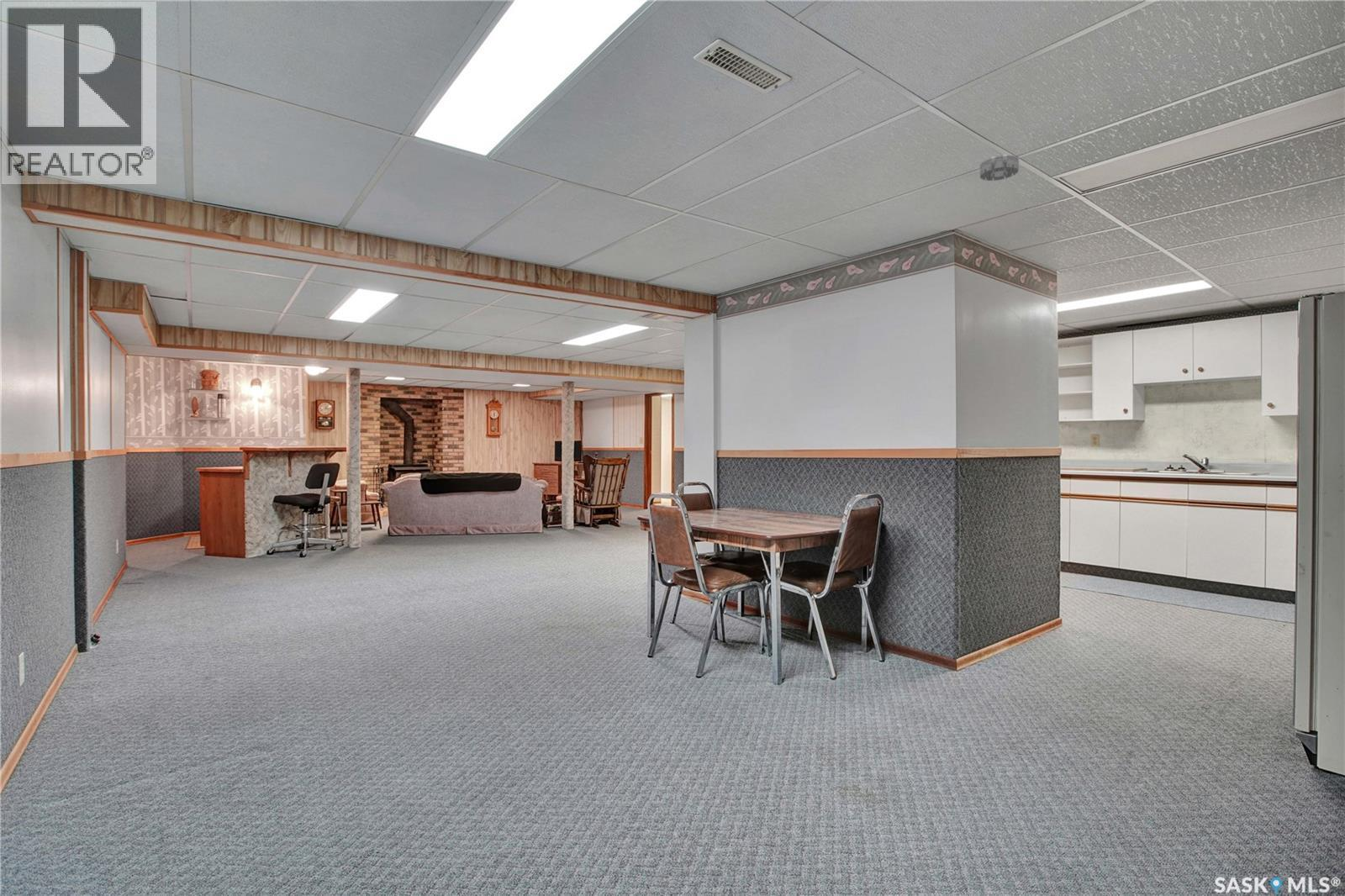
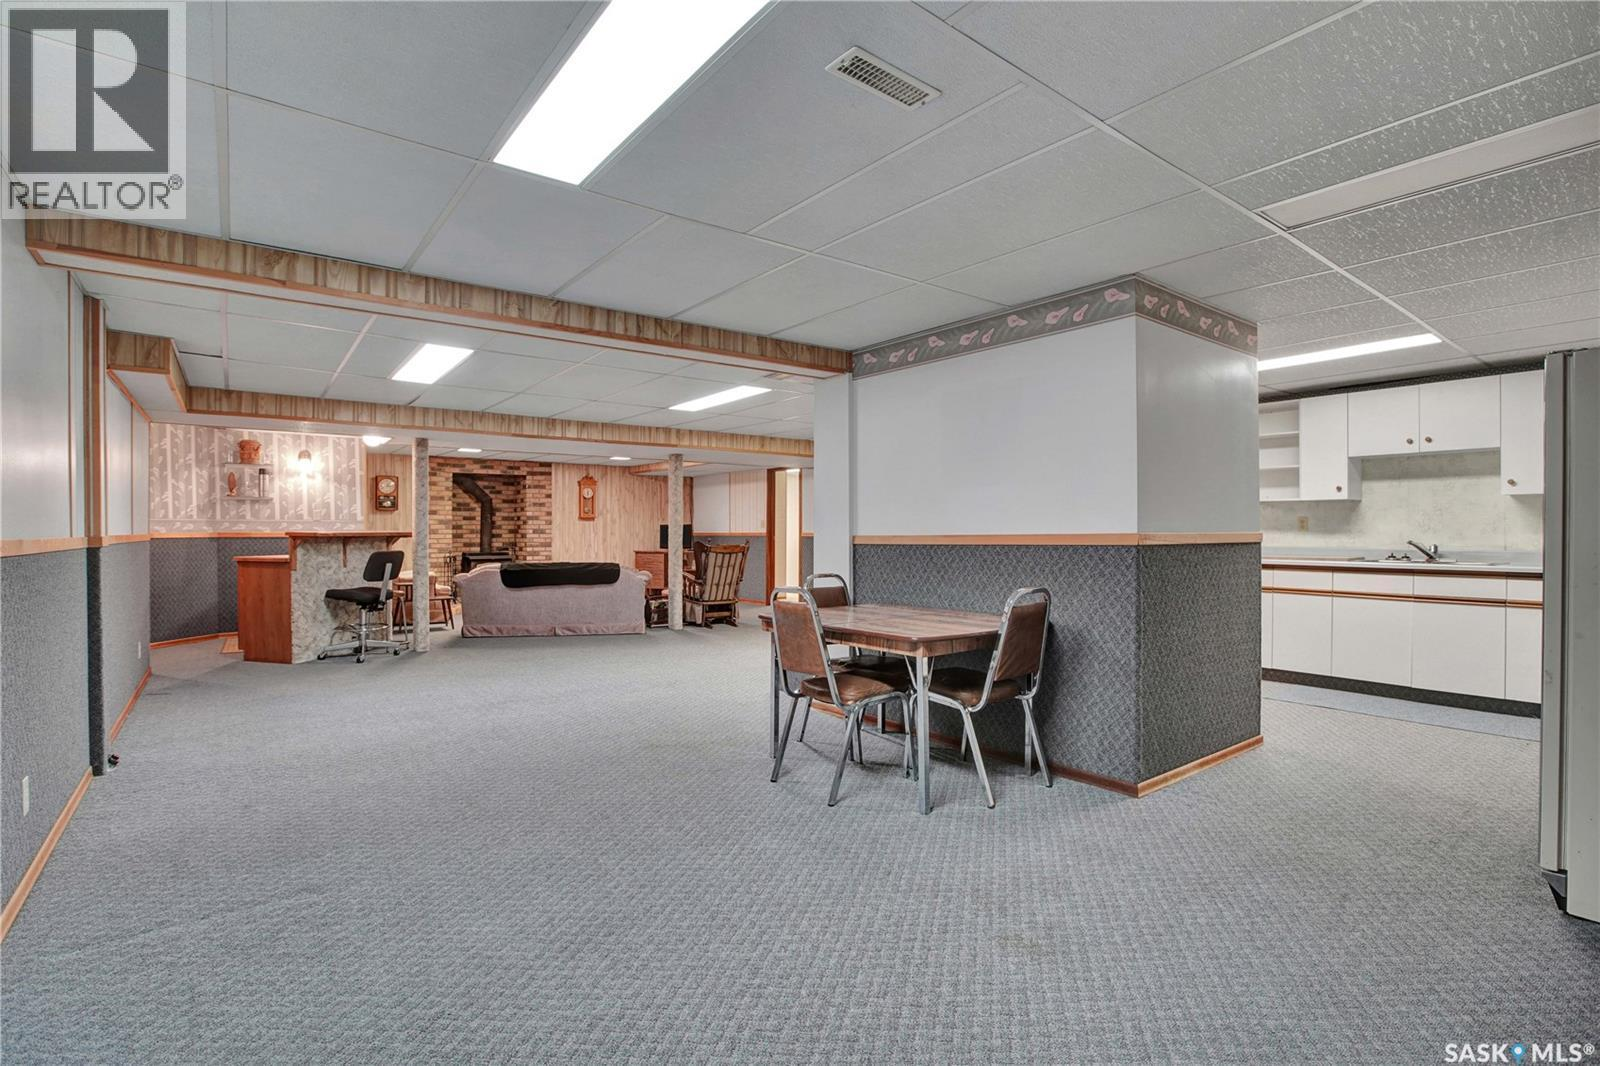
- smoke detector (999, 167)
